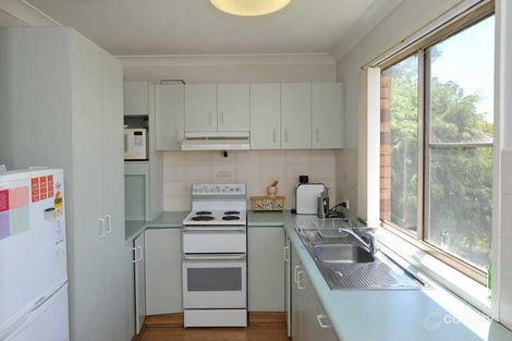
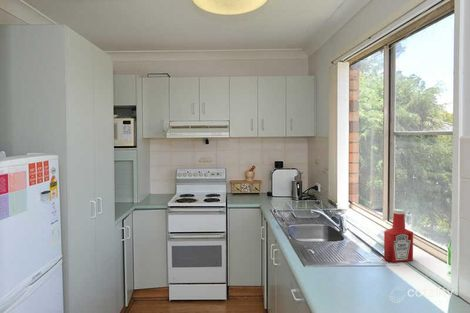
+ soap bottle (398, 234)
